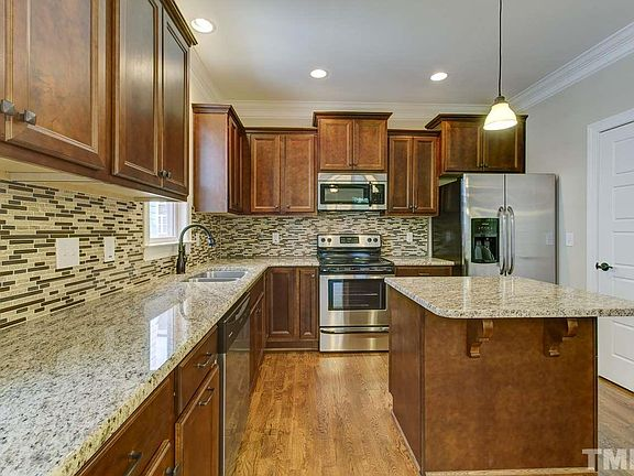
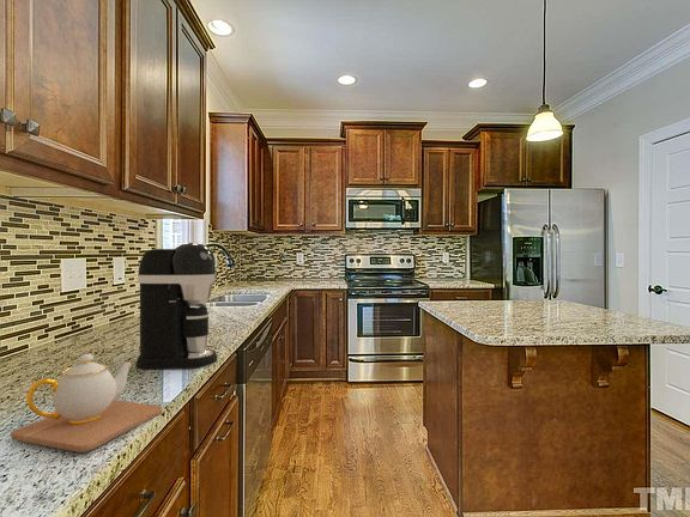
+ coffee maker (177, 302)
+ teapot (92, 389)
